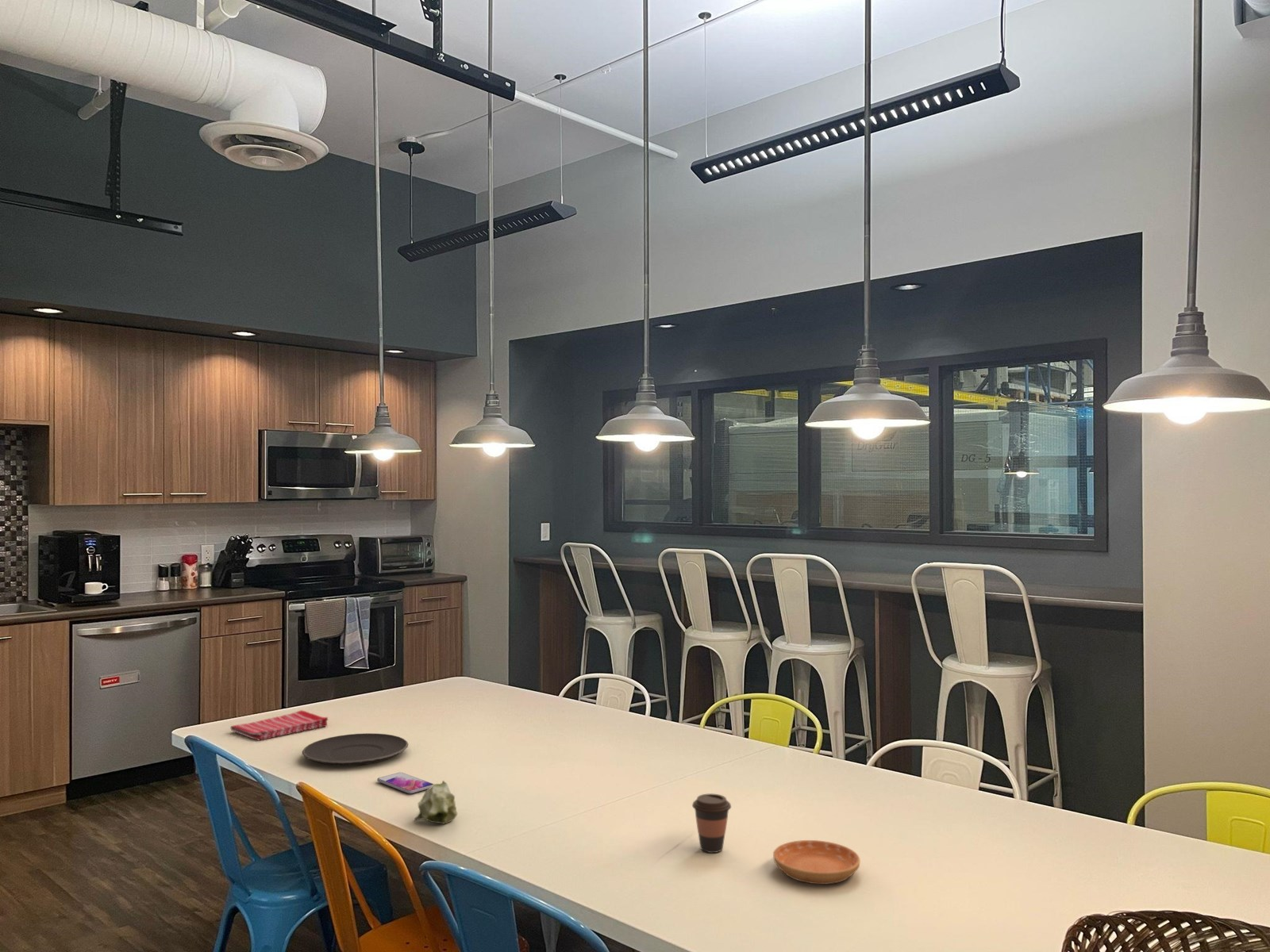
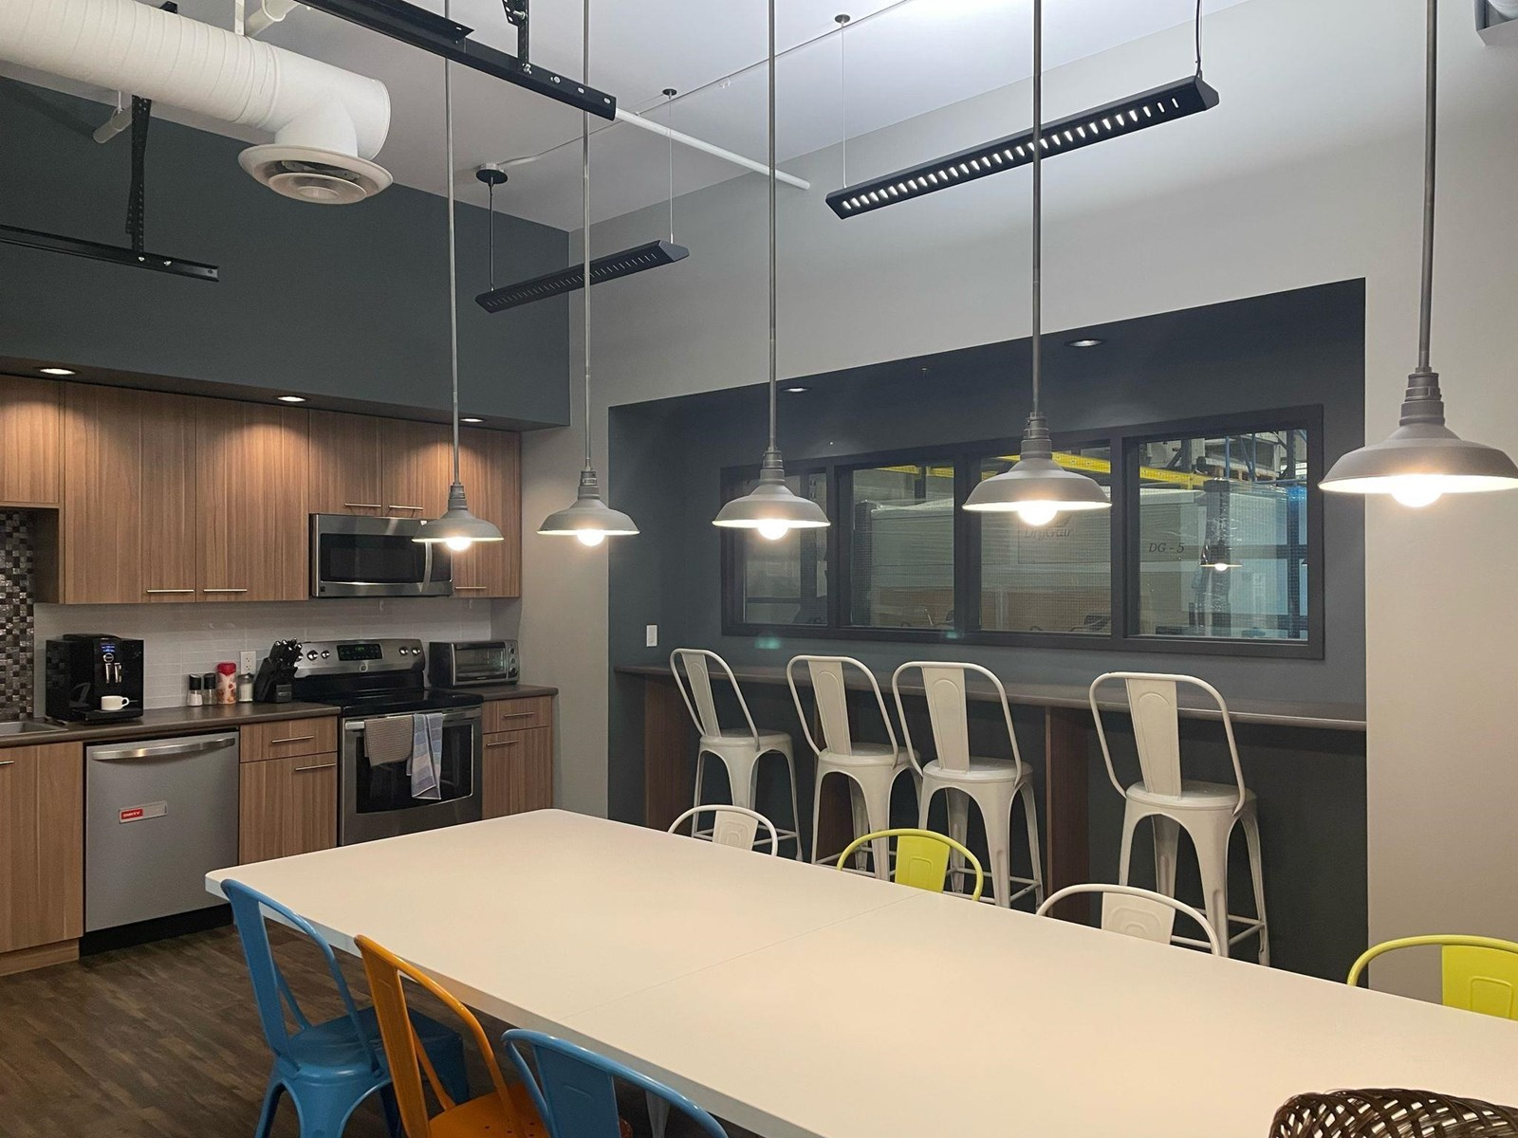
- plate (356, 750)
- fruit (437, 803)
- coffee cup (711, 823)
- saucer (816, 862)
- smartphone (405, 782)
- dish towel (280, 724)
